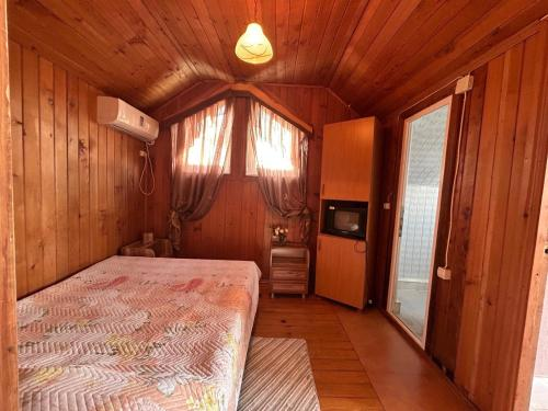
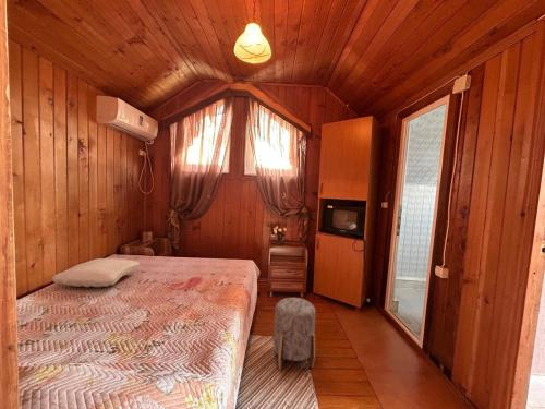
+ pillow (100, 272)
+ stool (293, 329)
